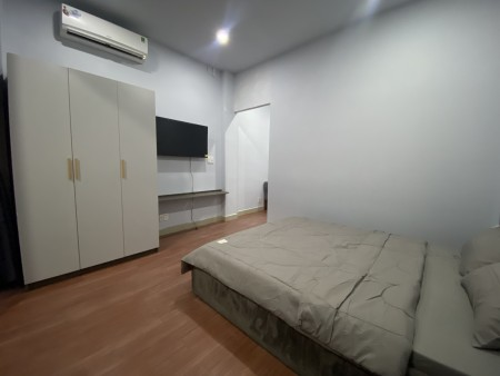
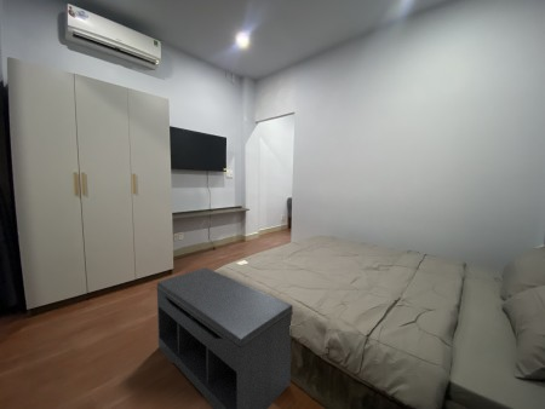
+ bench (218, 328)
